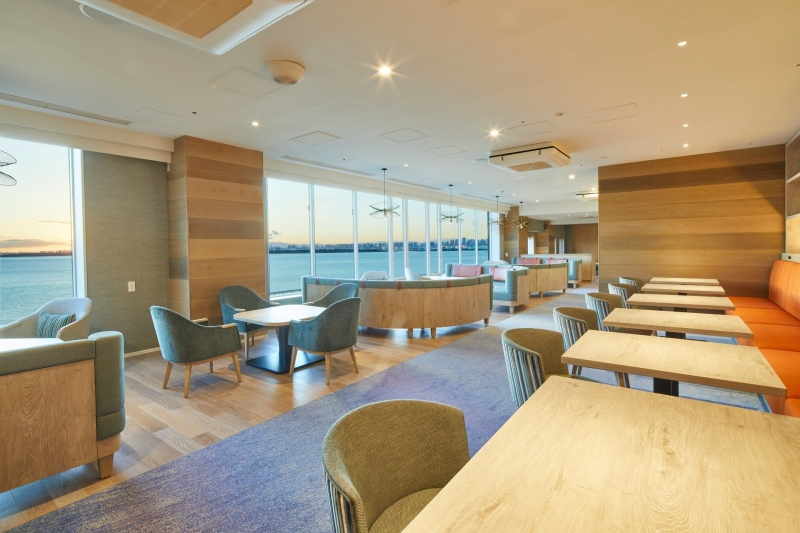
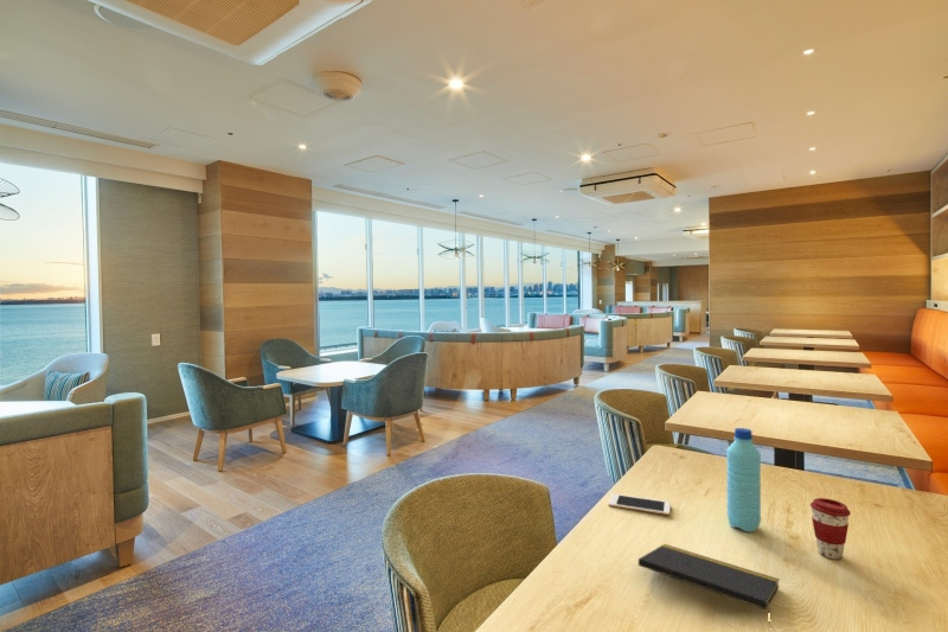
+ cell phone (639, 503)
+ notepad (707, 572)
+ coffee cup (830, 528)
+ water bottle (743, 478)
